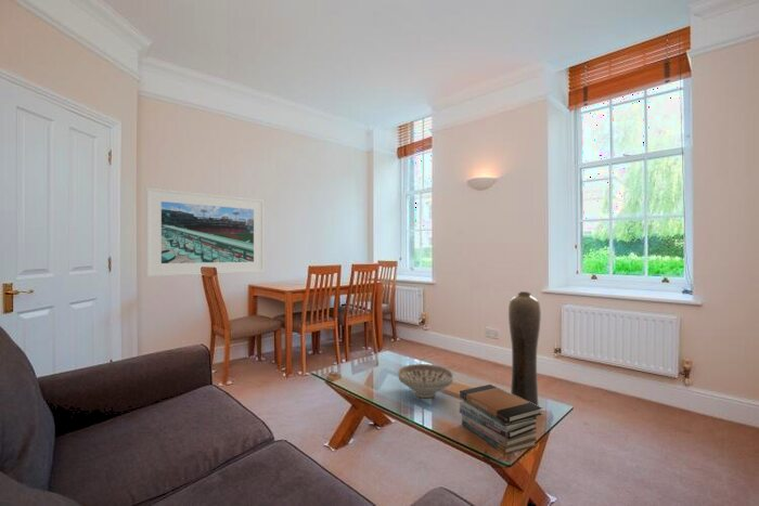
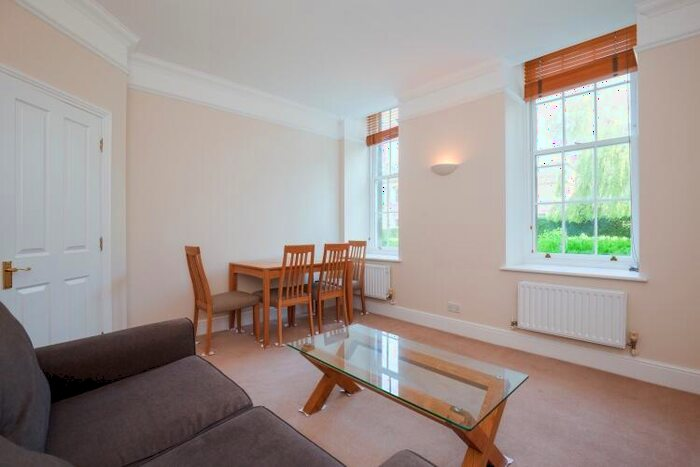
- book stack (497, 416)
- vase (524, 350)
- decorative bowl (425, 382)
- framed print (210, 234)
